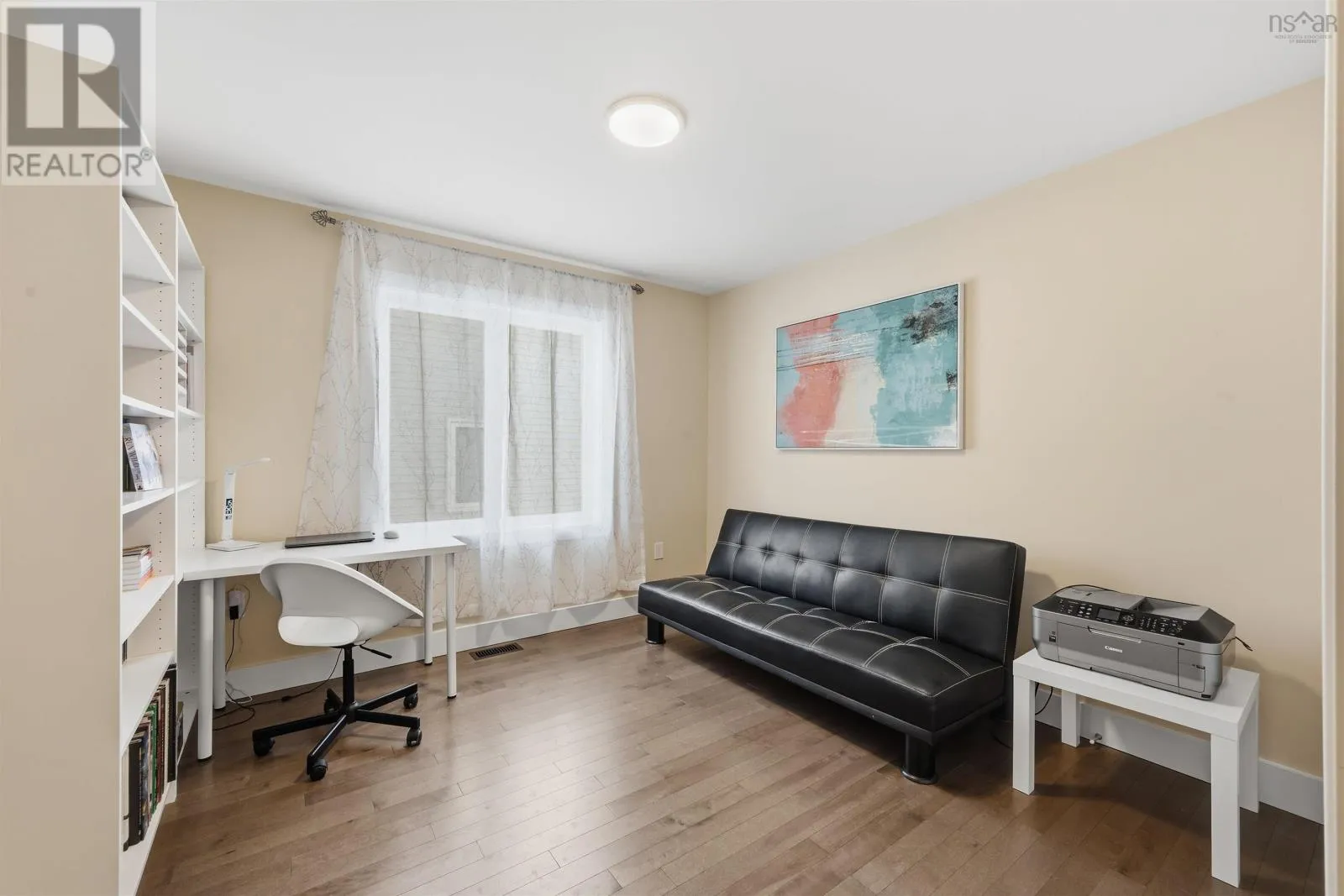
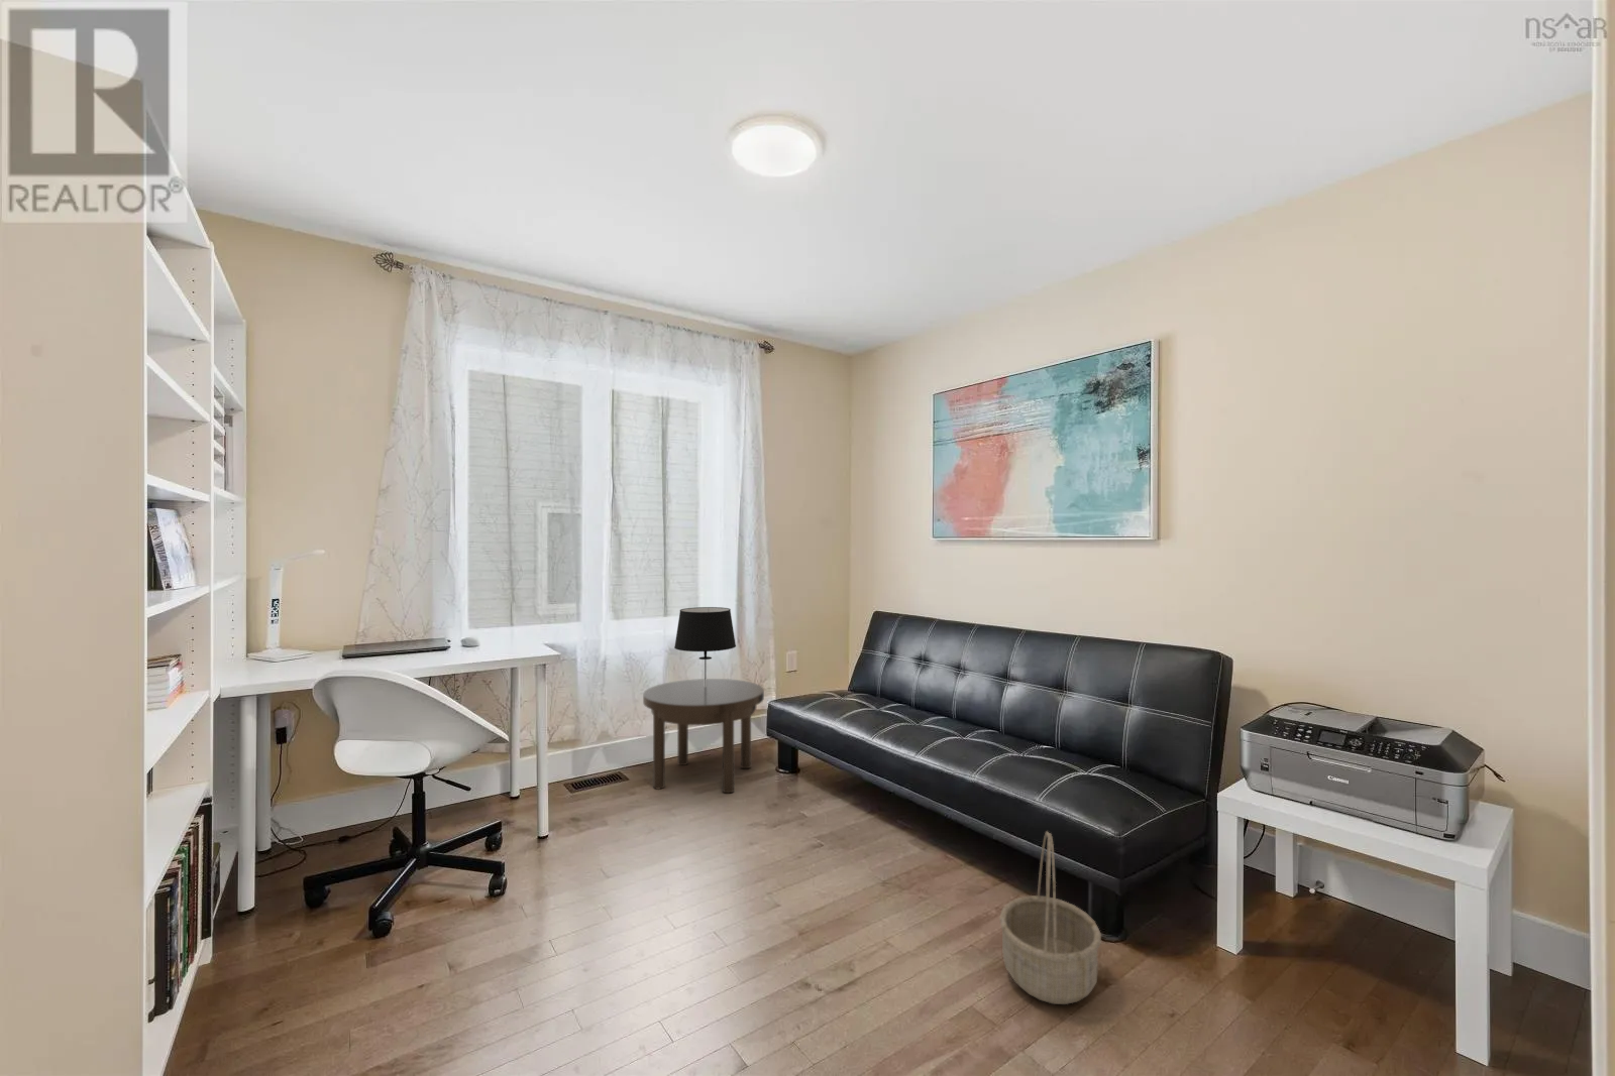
+ table lamp (704, 647)
+ side table (703, 724)
+ basket (1049, 907)
